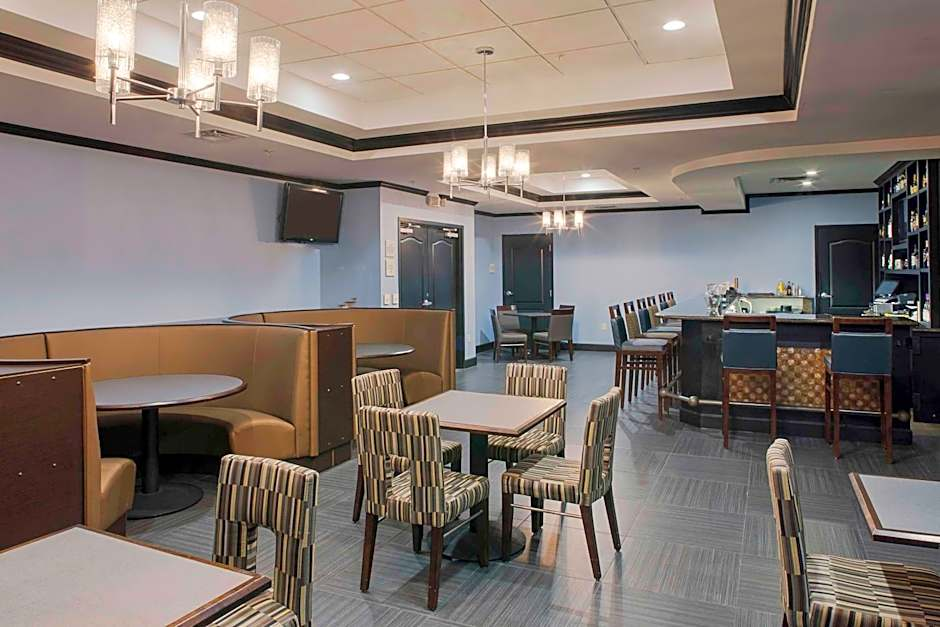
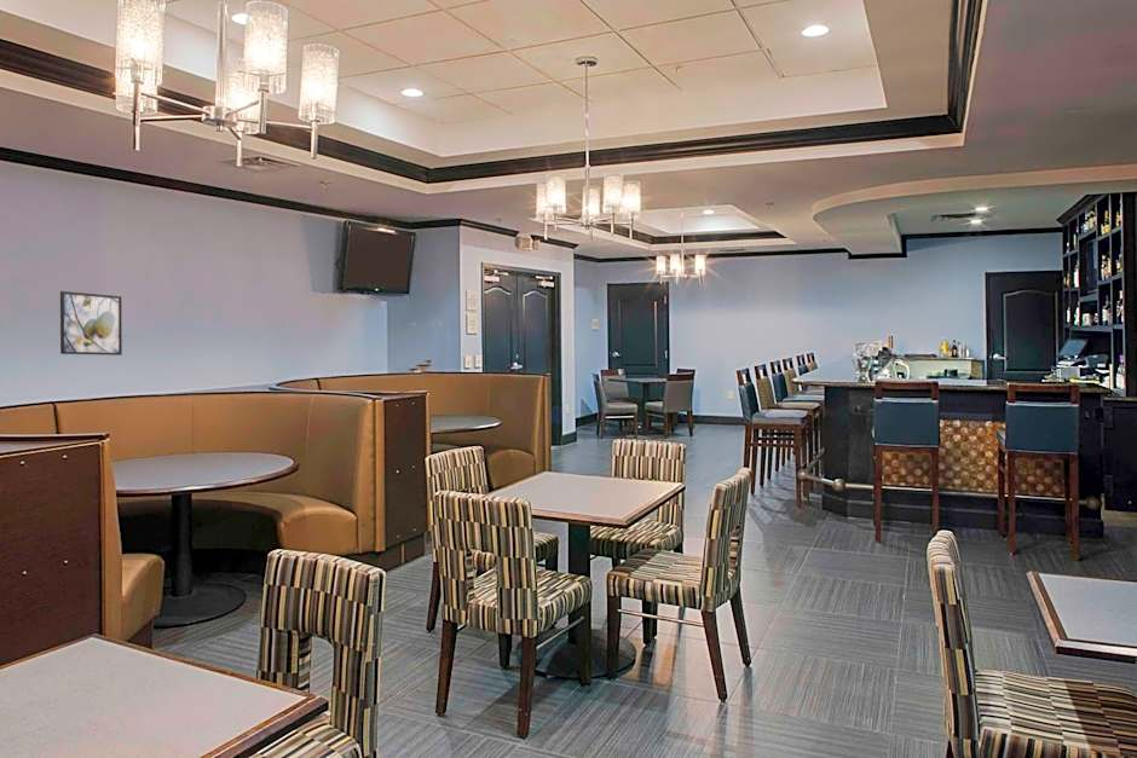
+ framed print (92, 324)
